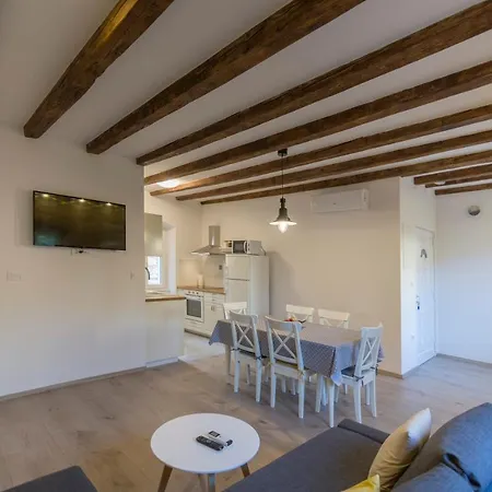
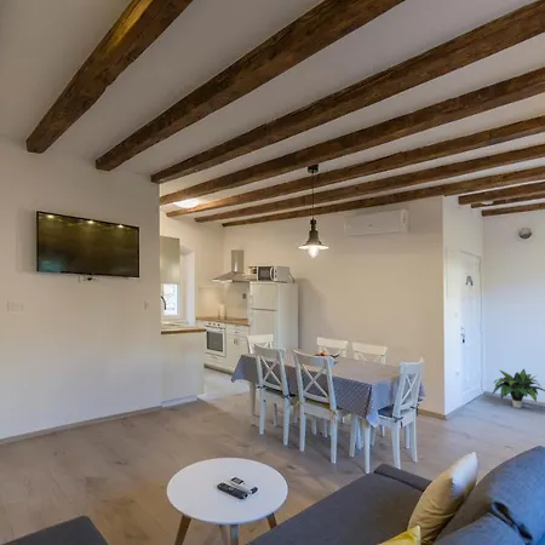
+ potted plant (518, 388)
